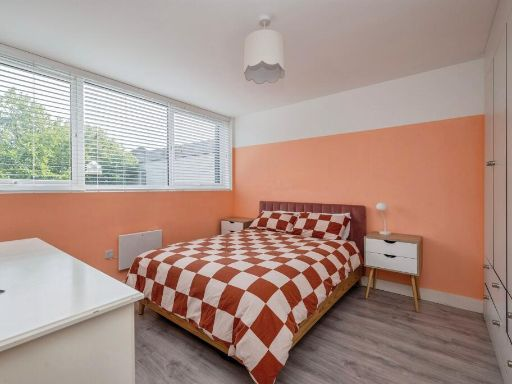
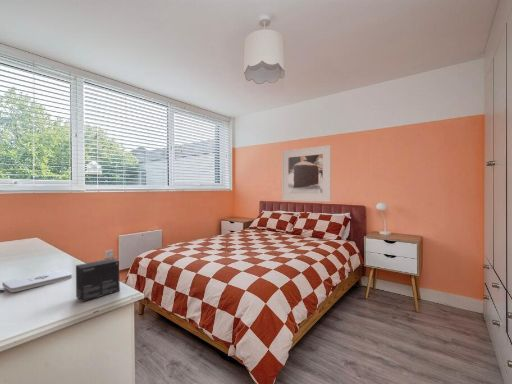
+ small box (98, 278)
+ notepad (39, 279)
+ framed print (304, 174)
